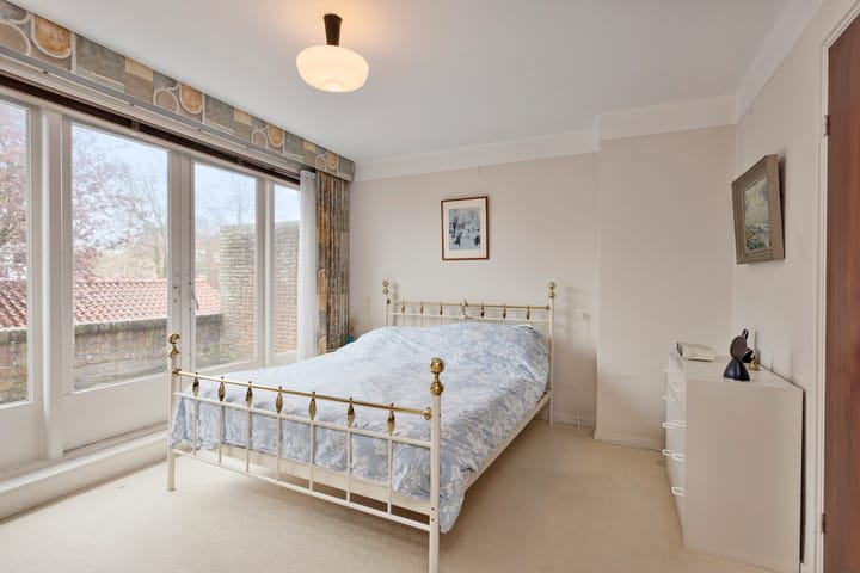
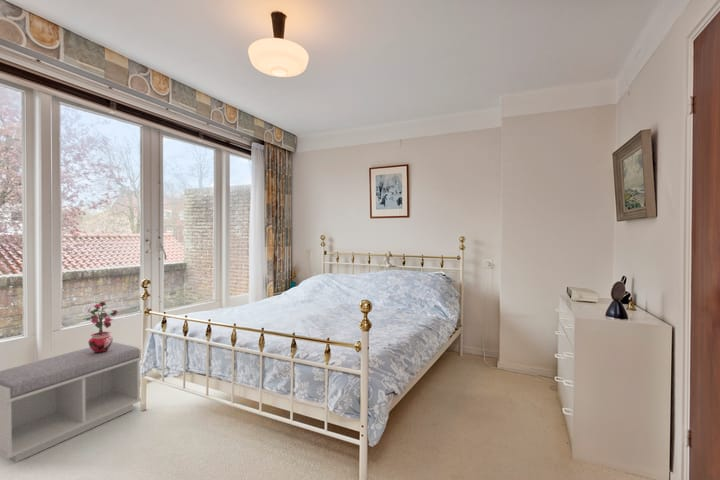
+ bench (69, 392)
+ potted plant (99, 326)
